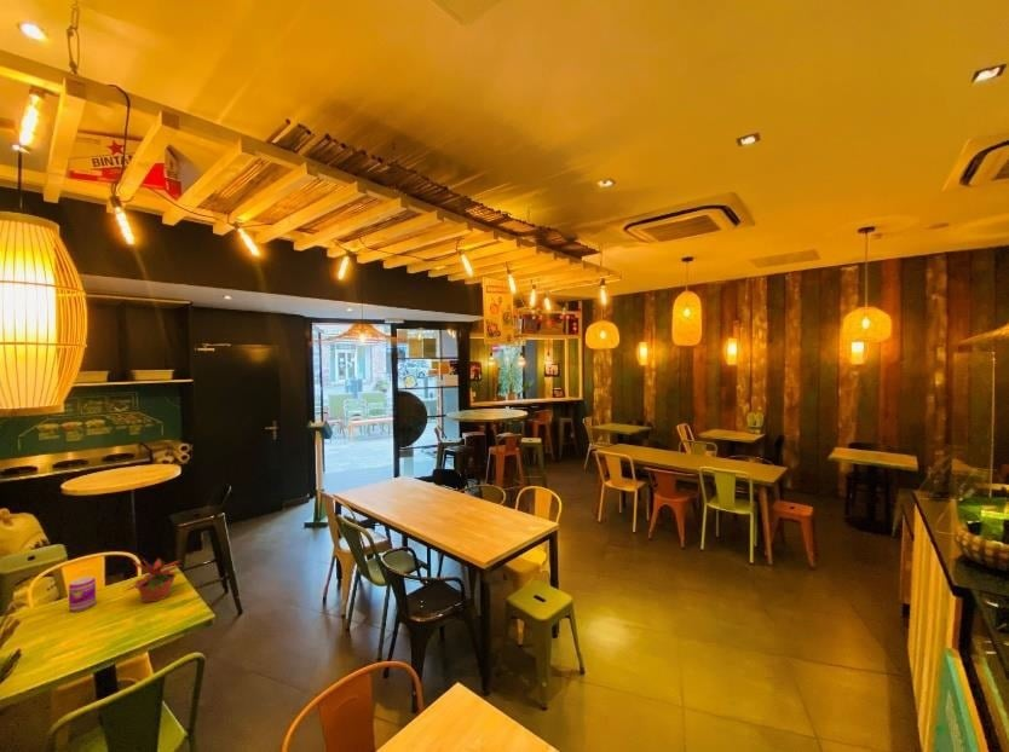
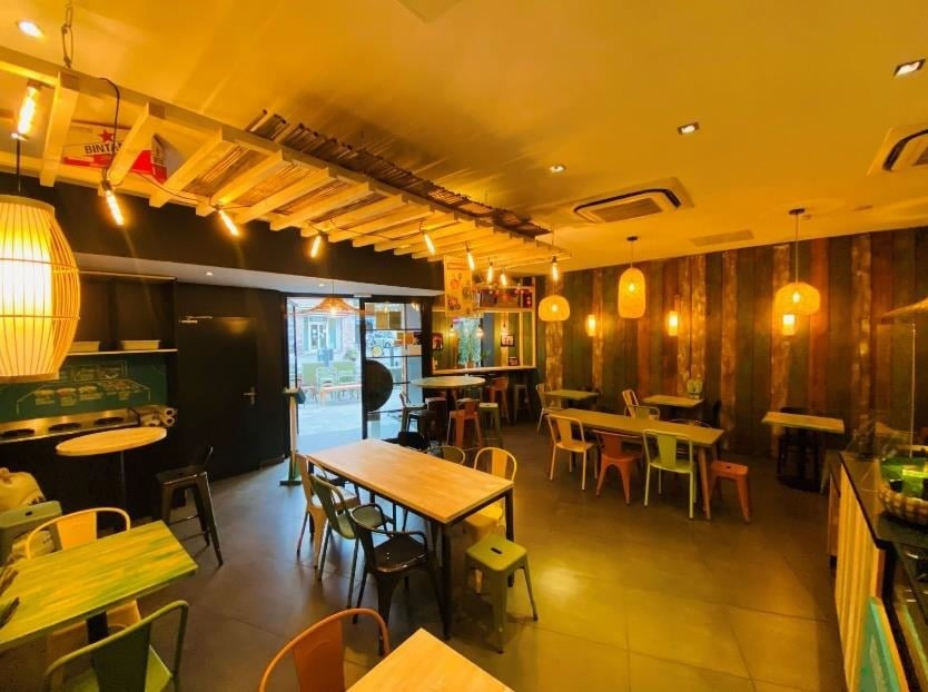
- beverage can (82, 594)
- potted plant (155, 574)
